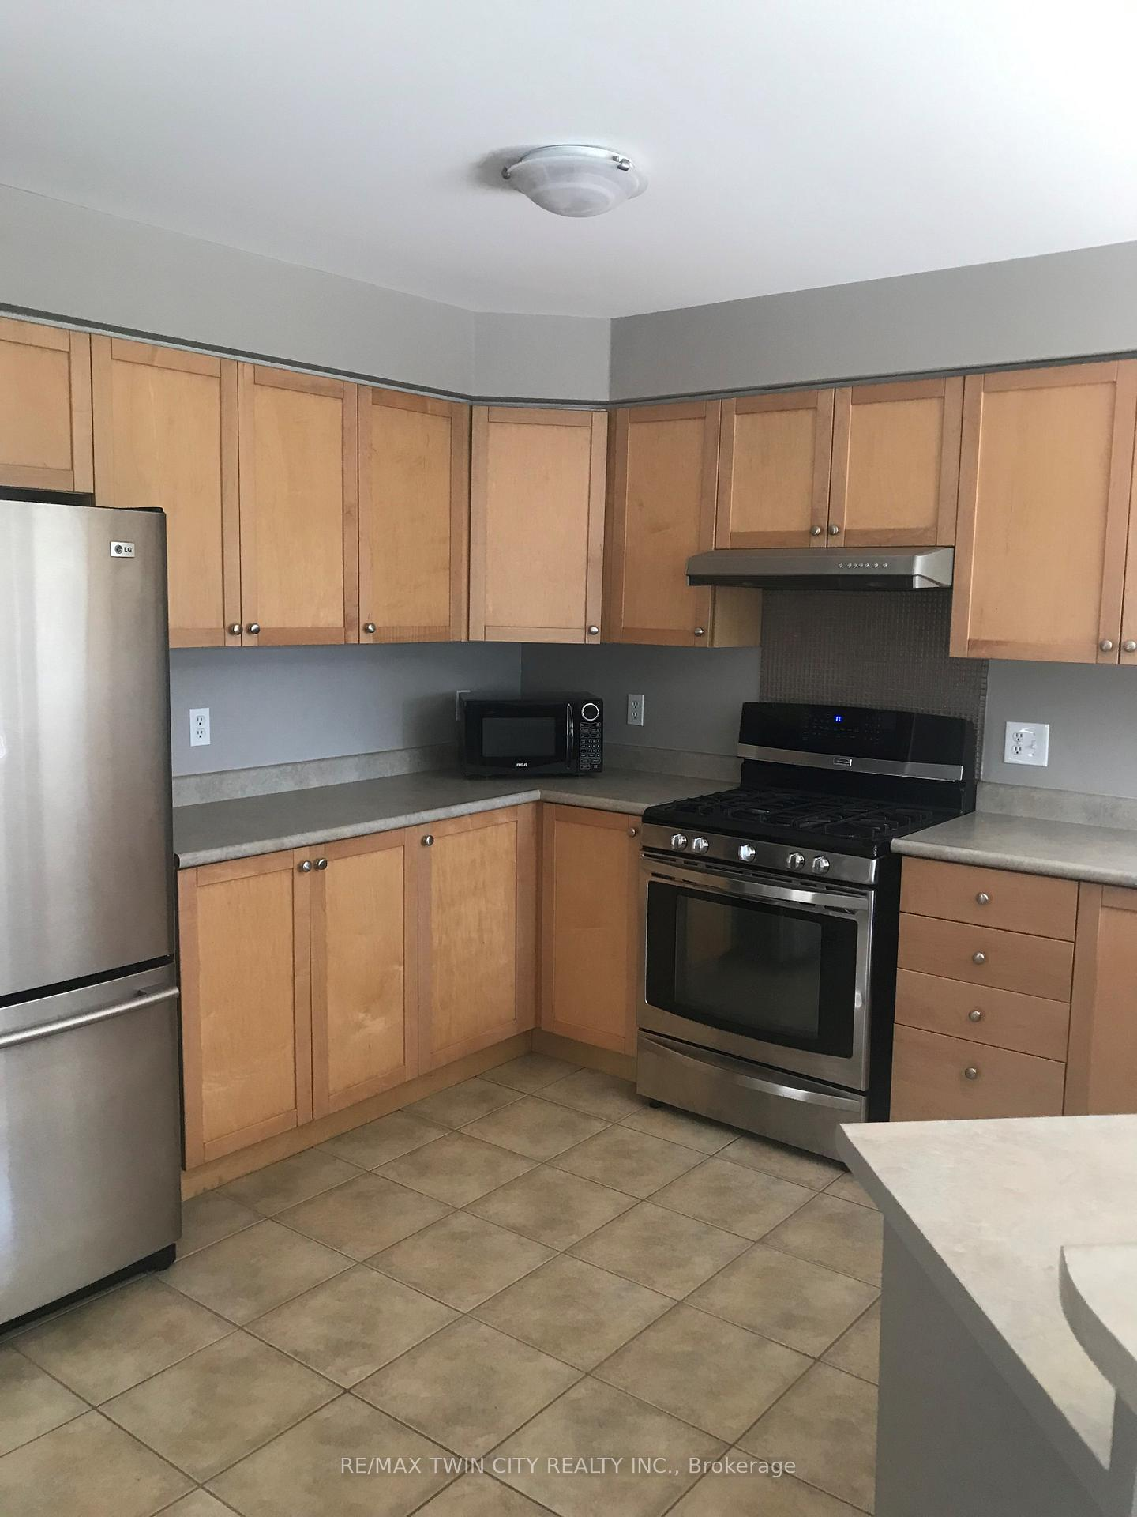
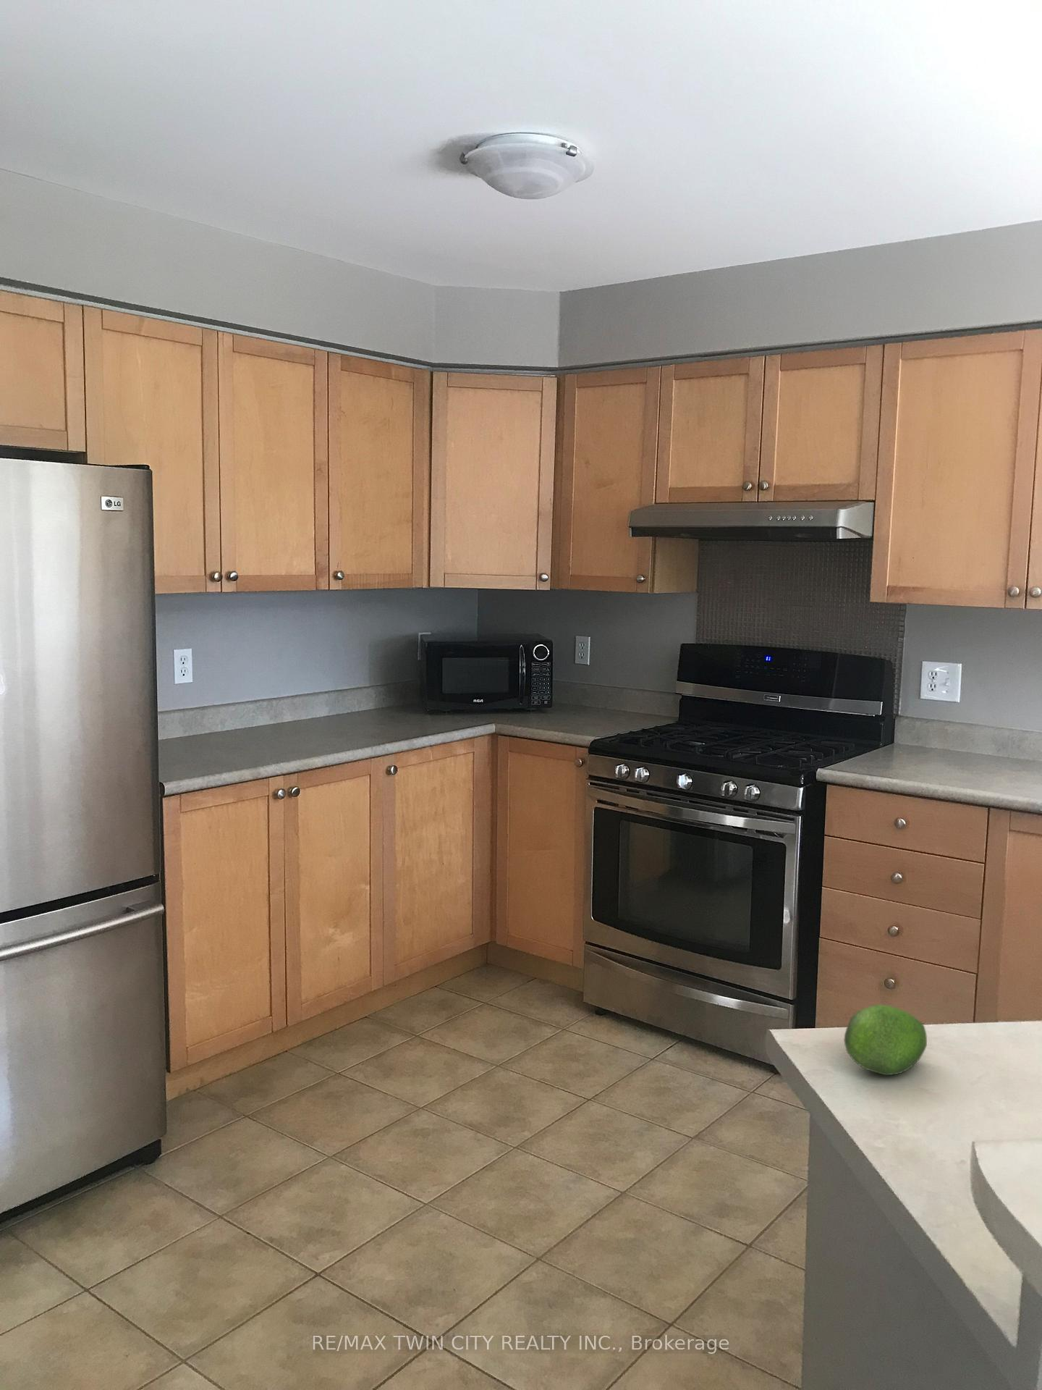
+ fruit (885, 1036)
